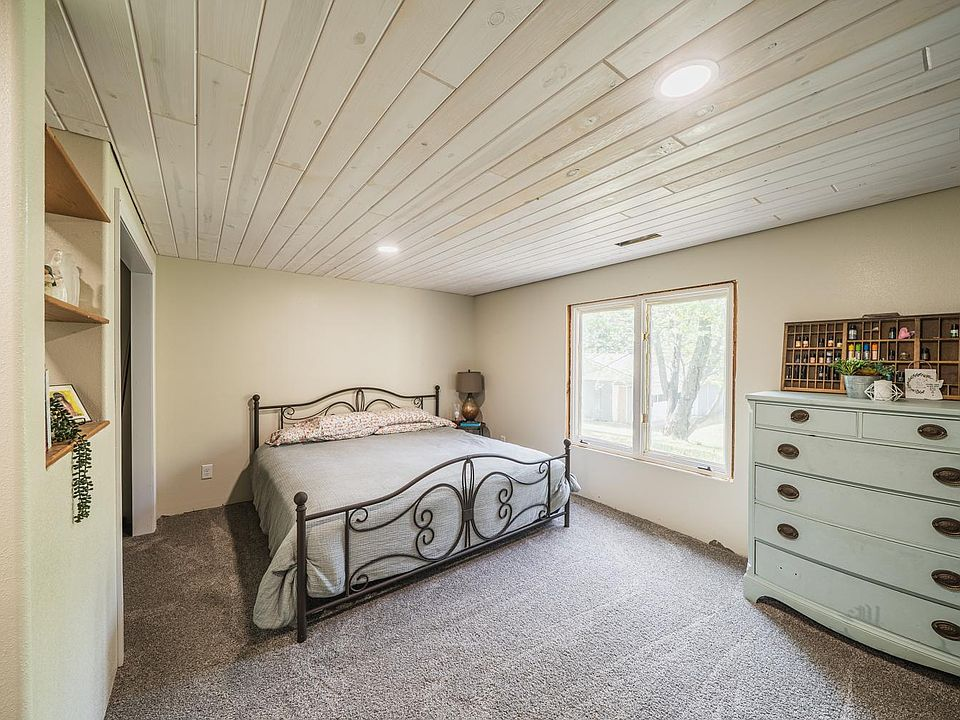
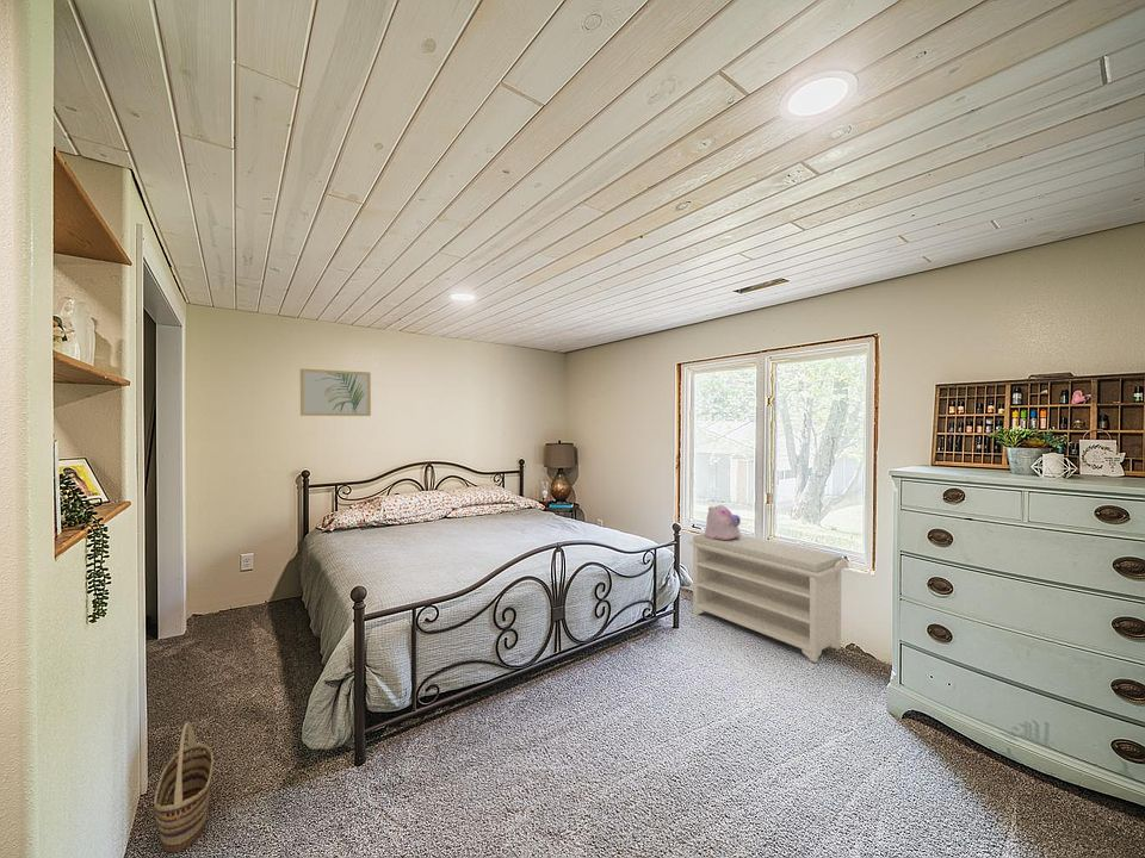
+ wall art (336, 393)
+ plush toy (723, 521)
+ basket (185, 773)
+ bench (761, 586)
